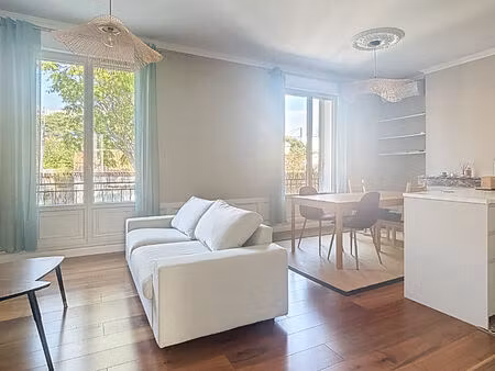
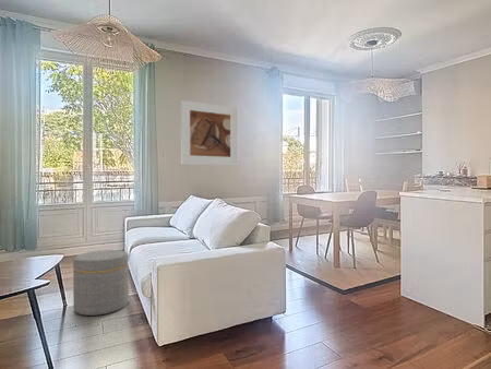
+ ottoman (101, 279)
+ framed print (211, 134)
